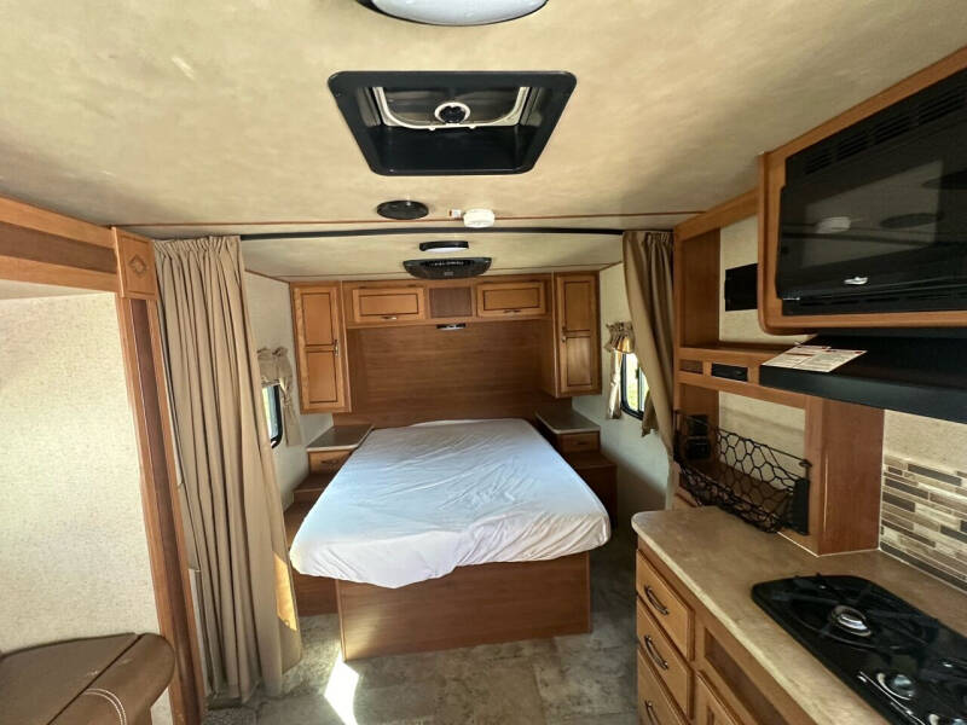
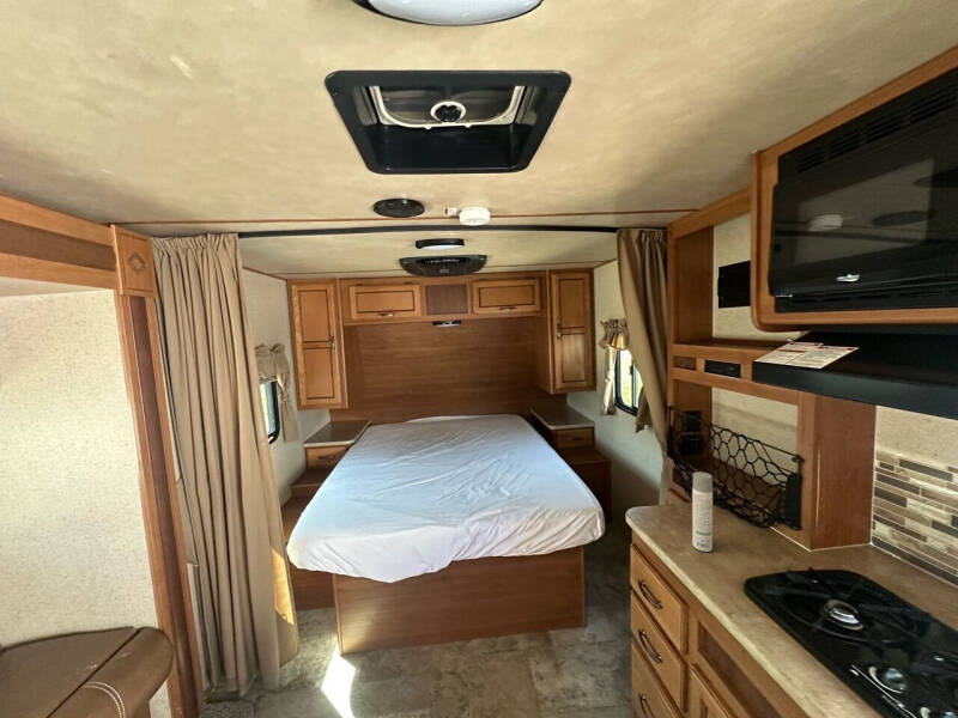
+ spray bottle (702, 511)
